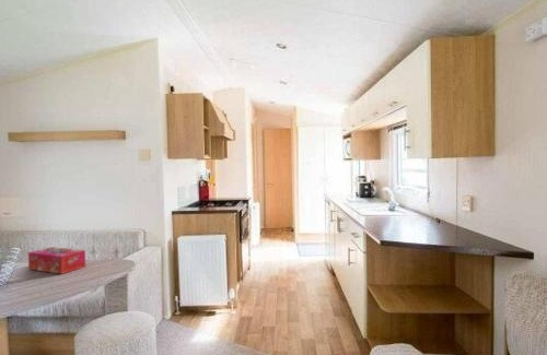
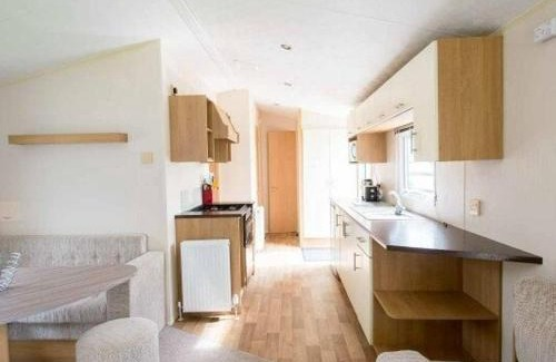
- tissue box (57, 259)
